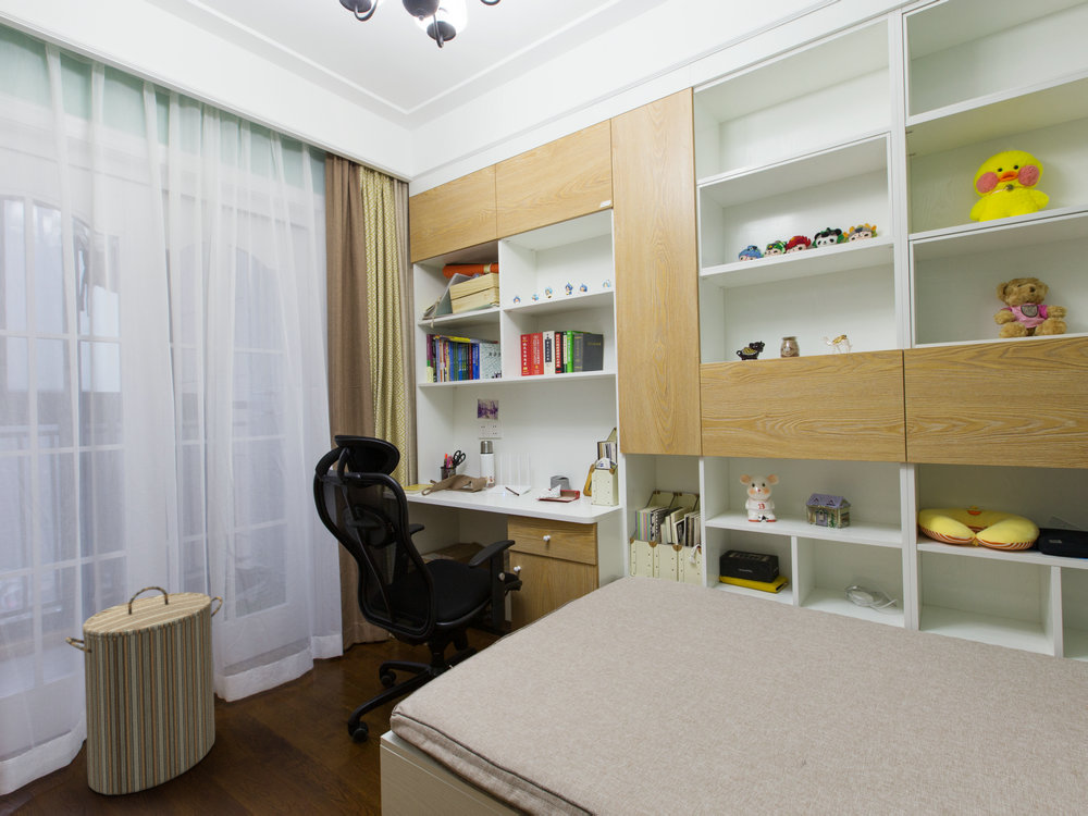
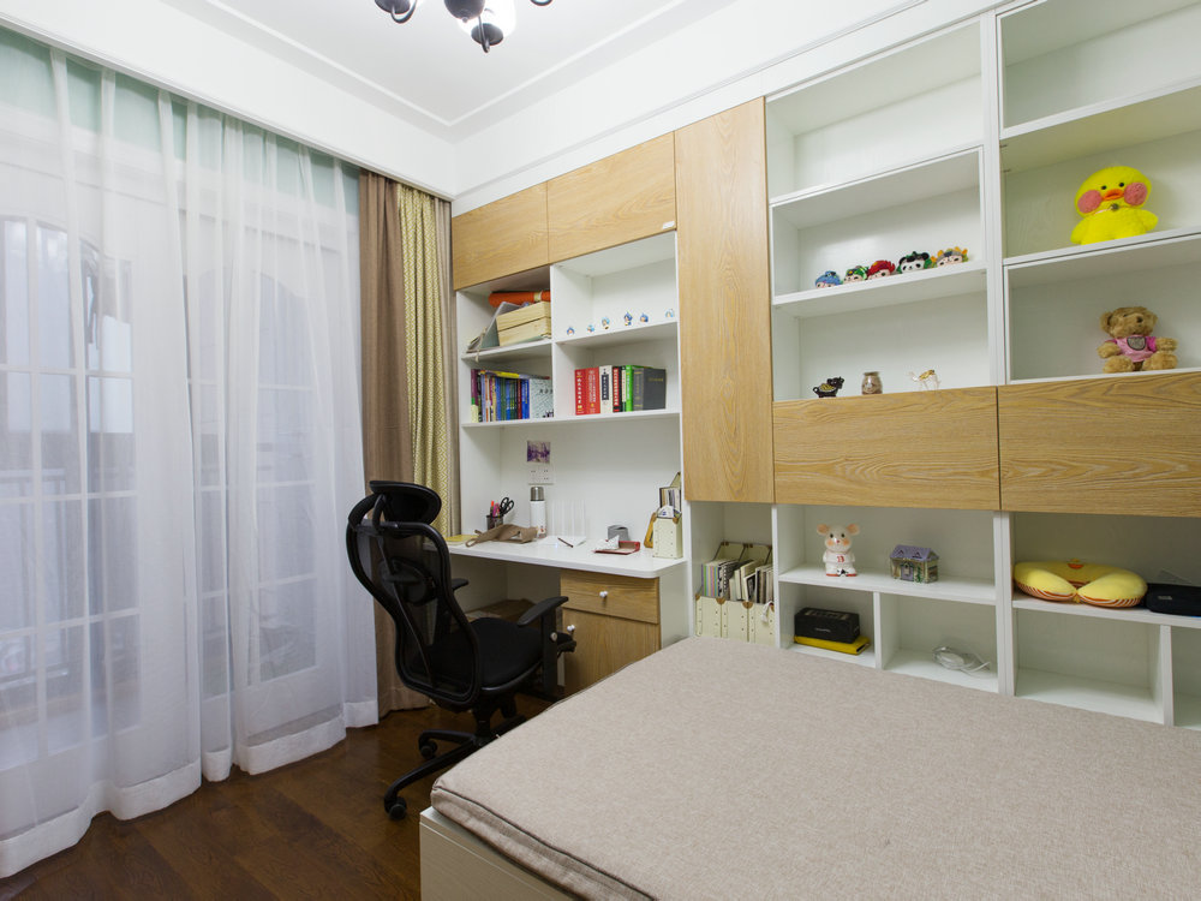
- laundry hamper (152, 672)
